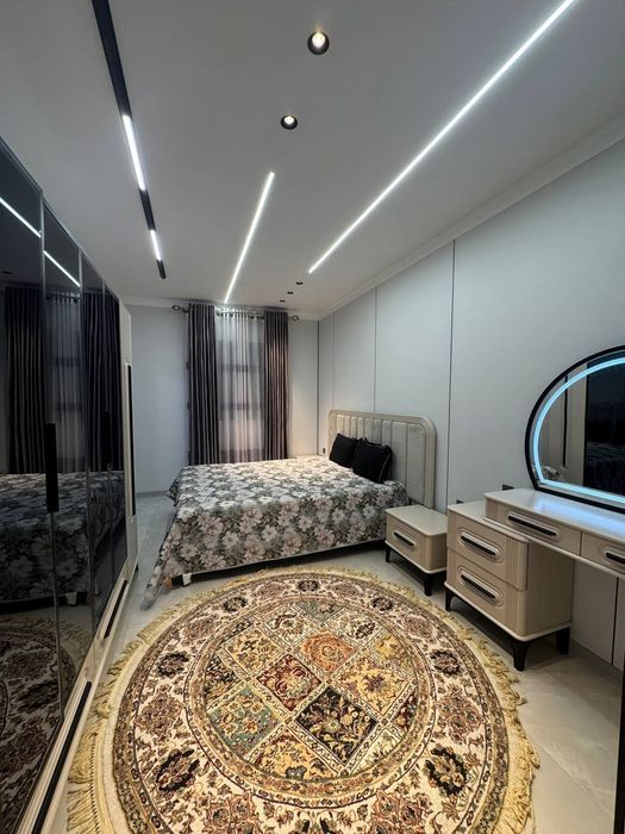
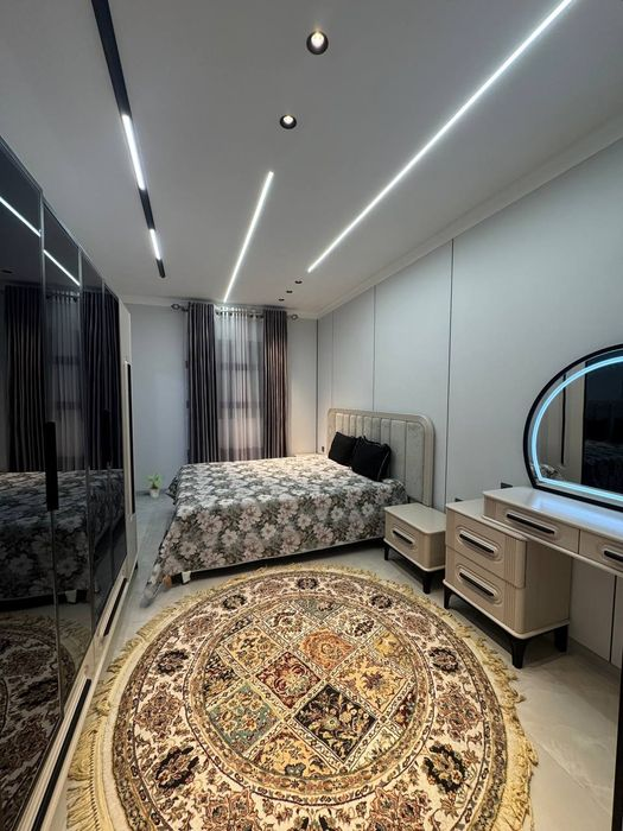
+ potted plant (154, 484)
